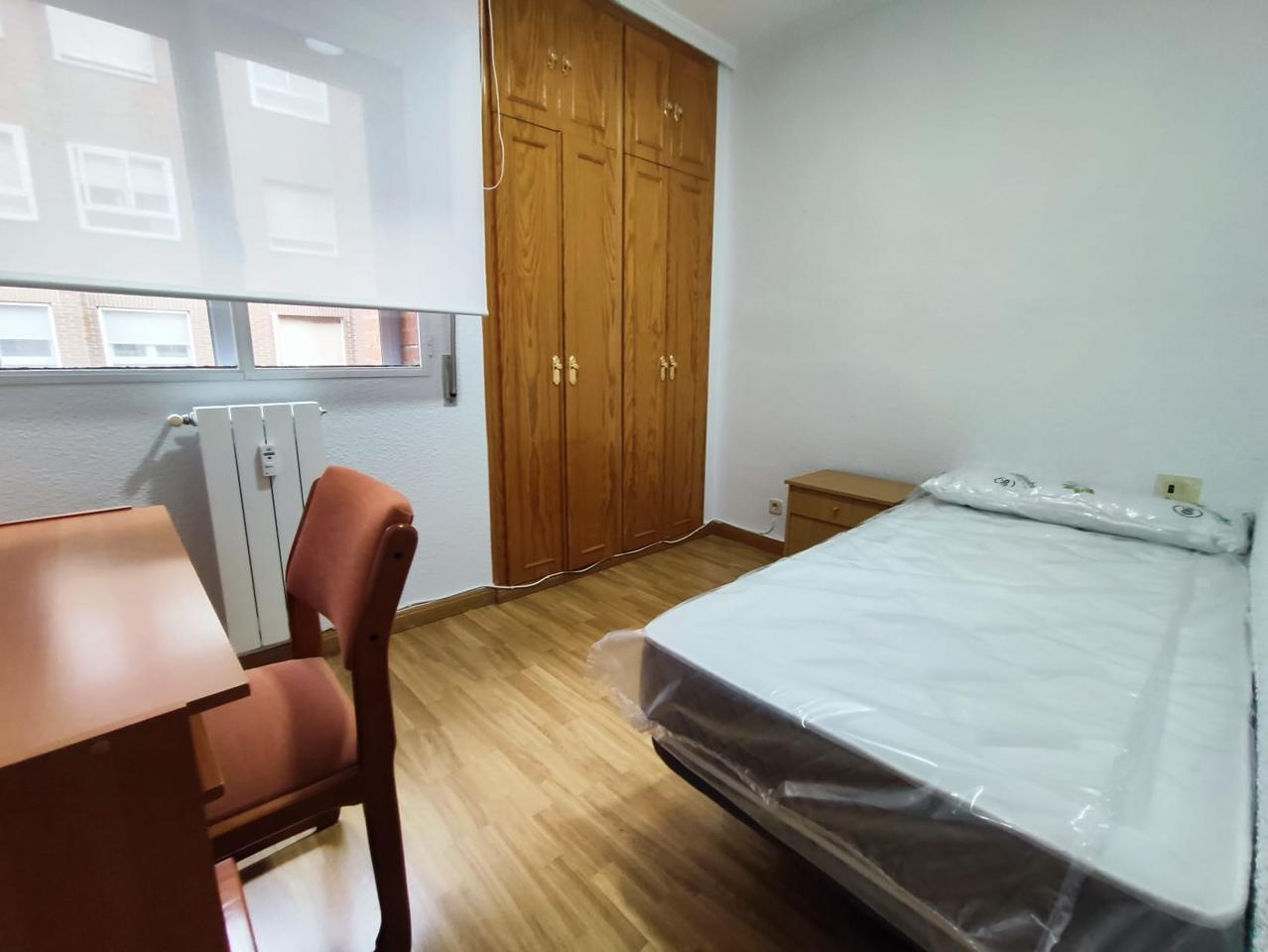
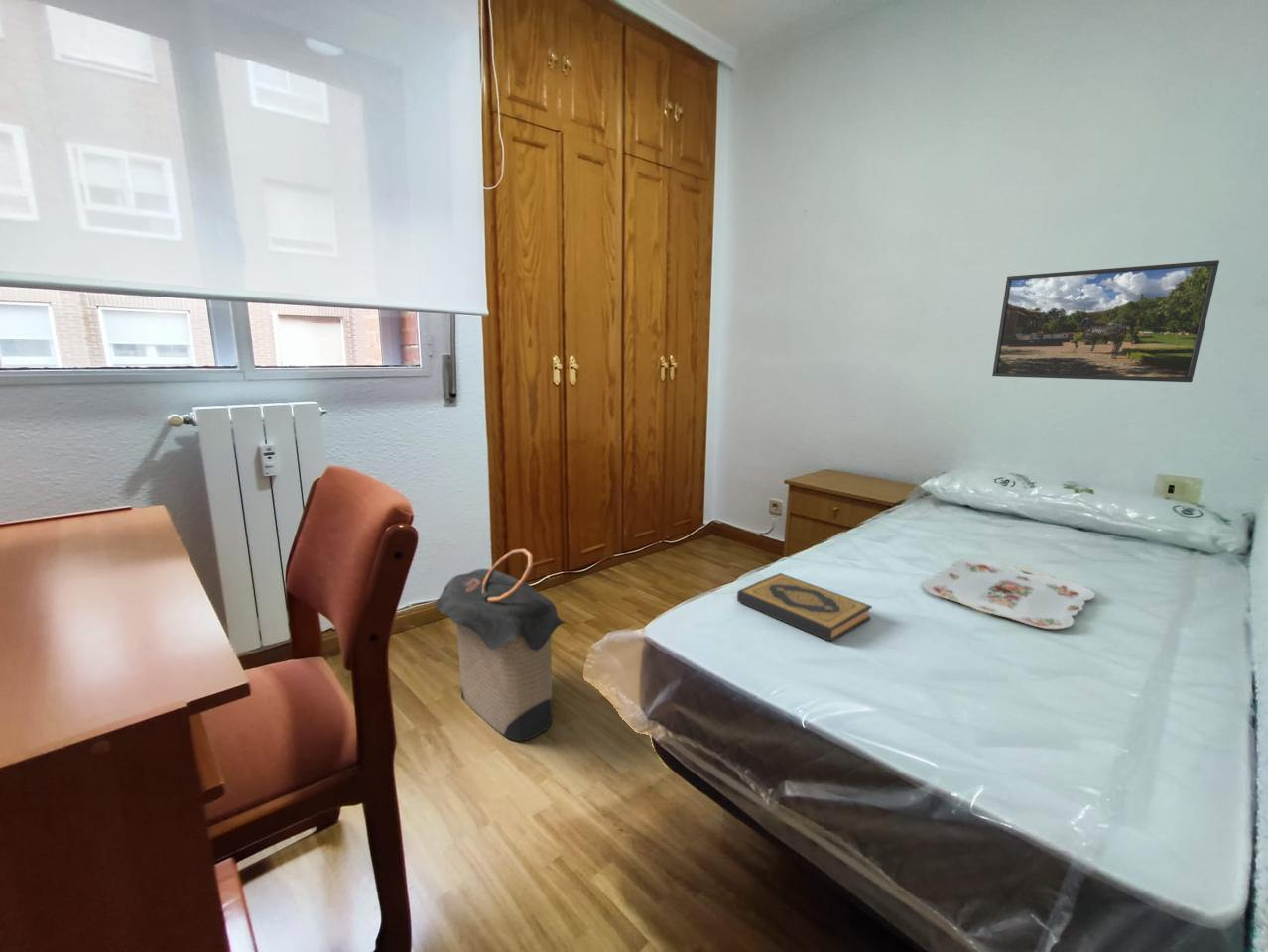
+ serving tray (1007, 590)
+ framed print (1092, 324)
+ laundry hamper (497, 631)
+ hardback book (802, 604)
